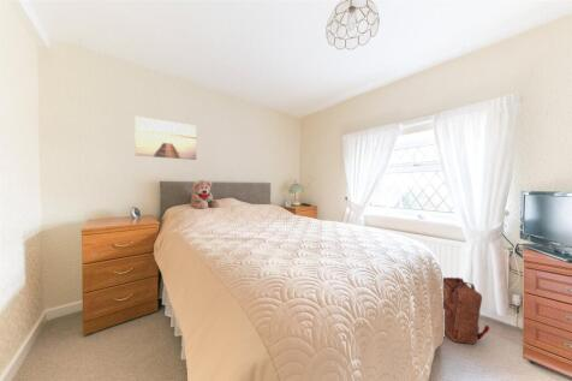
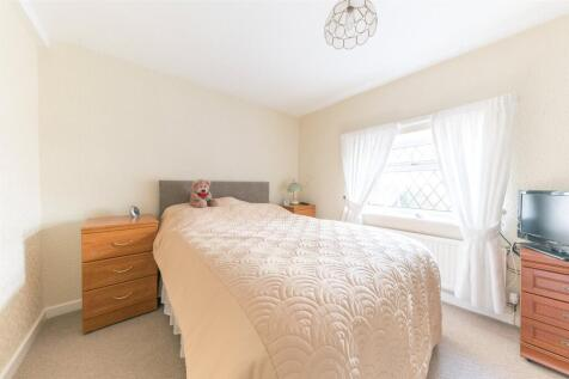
- wall art (167, 139)
- backpack (457, 304)
